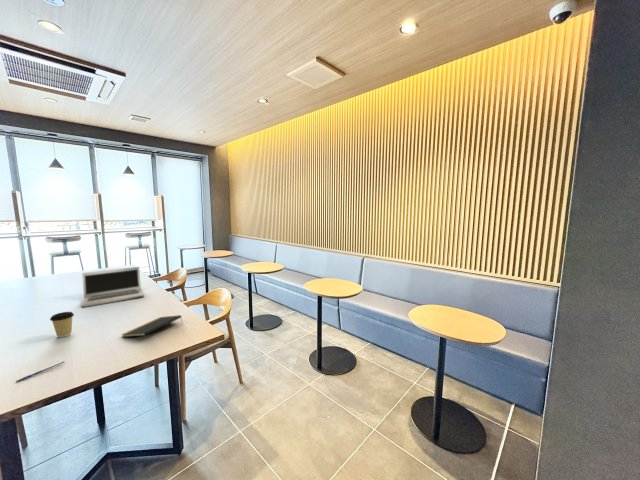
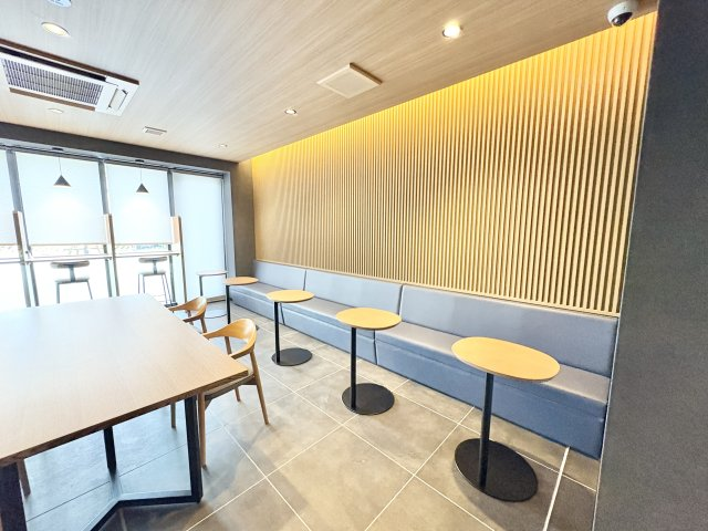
- notepad (153, 325)
- laptop (113, 285)
- pen (42, 370)
- coffee cup (63, 324)
